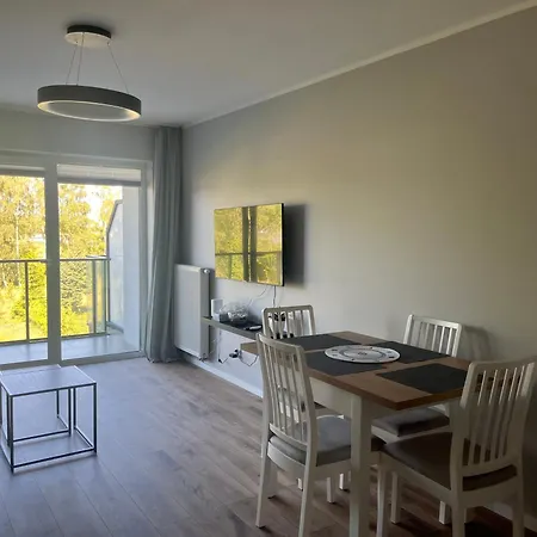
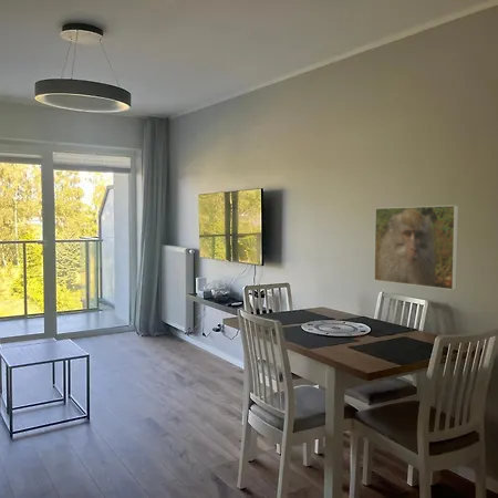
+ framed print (413, 246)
